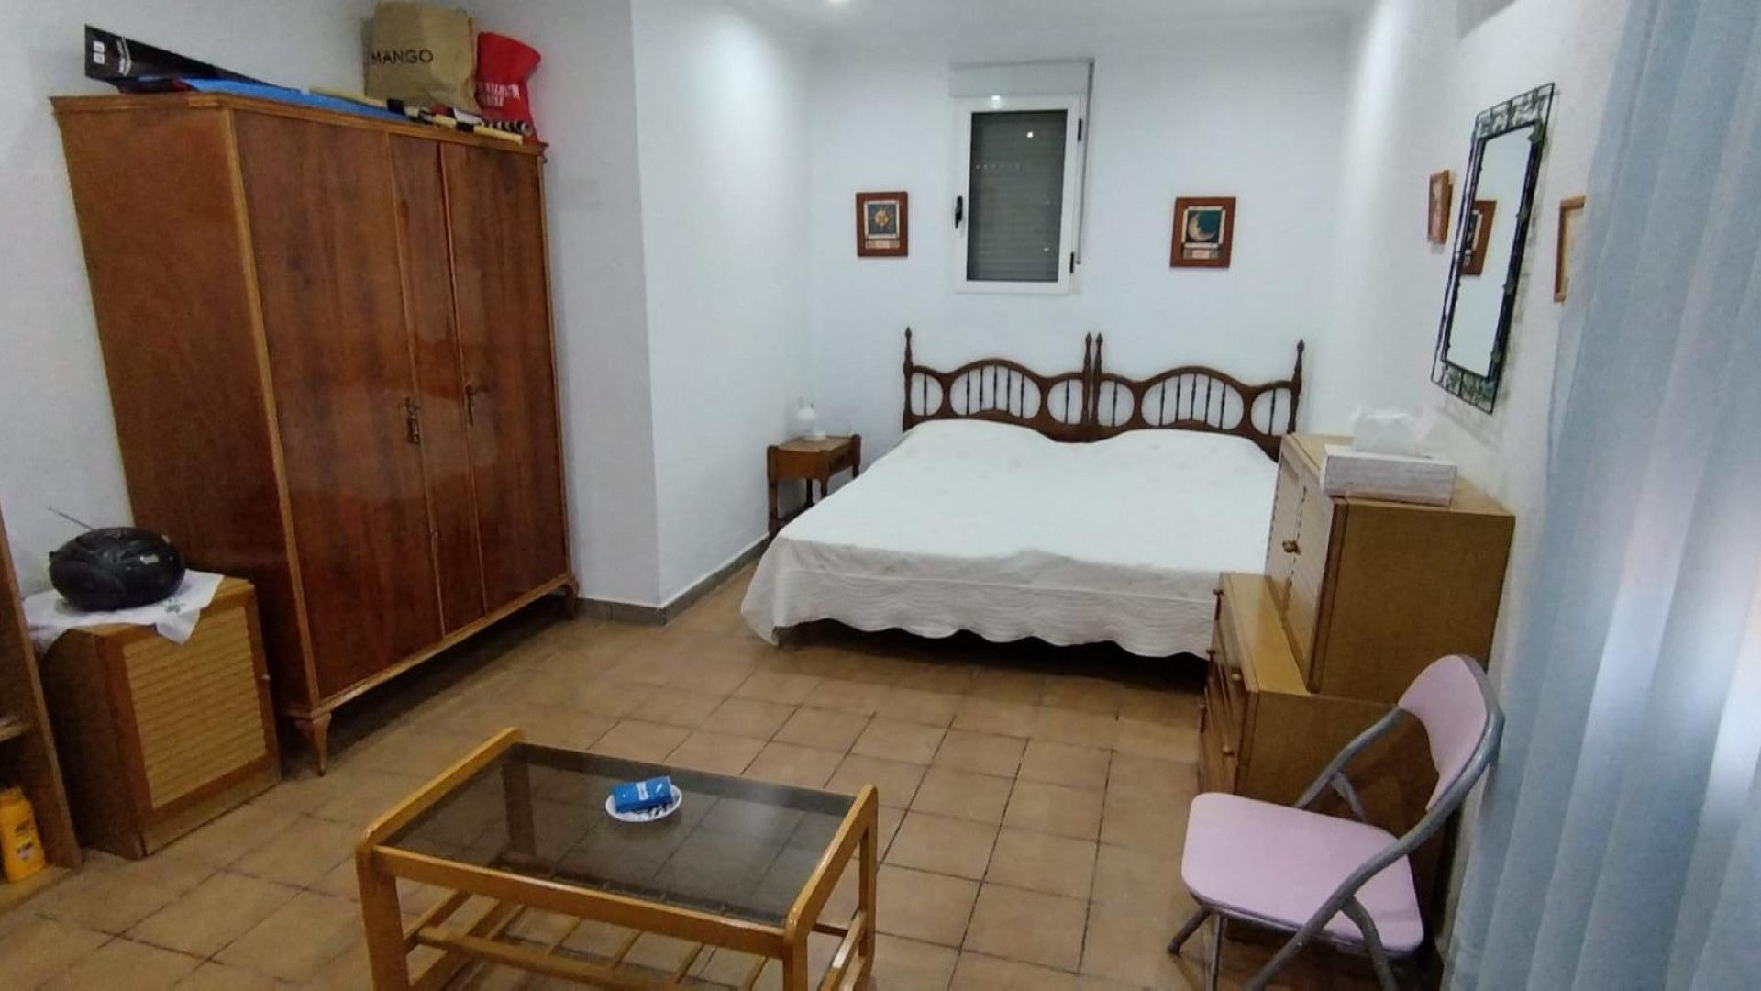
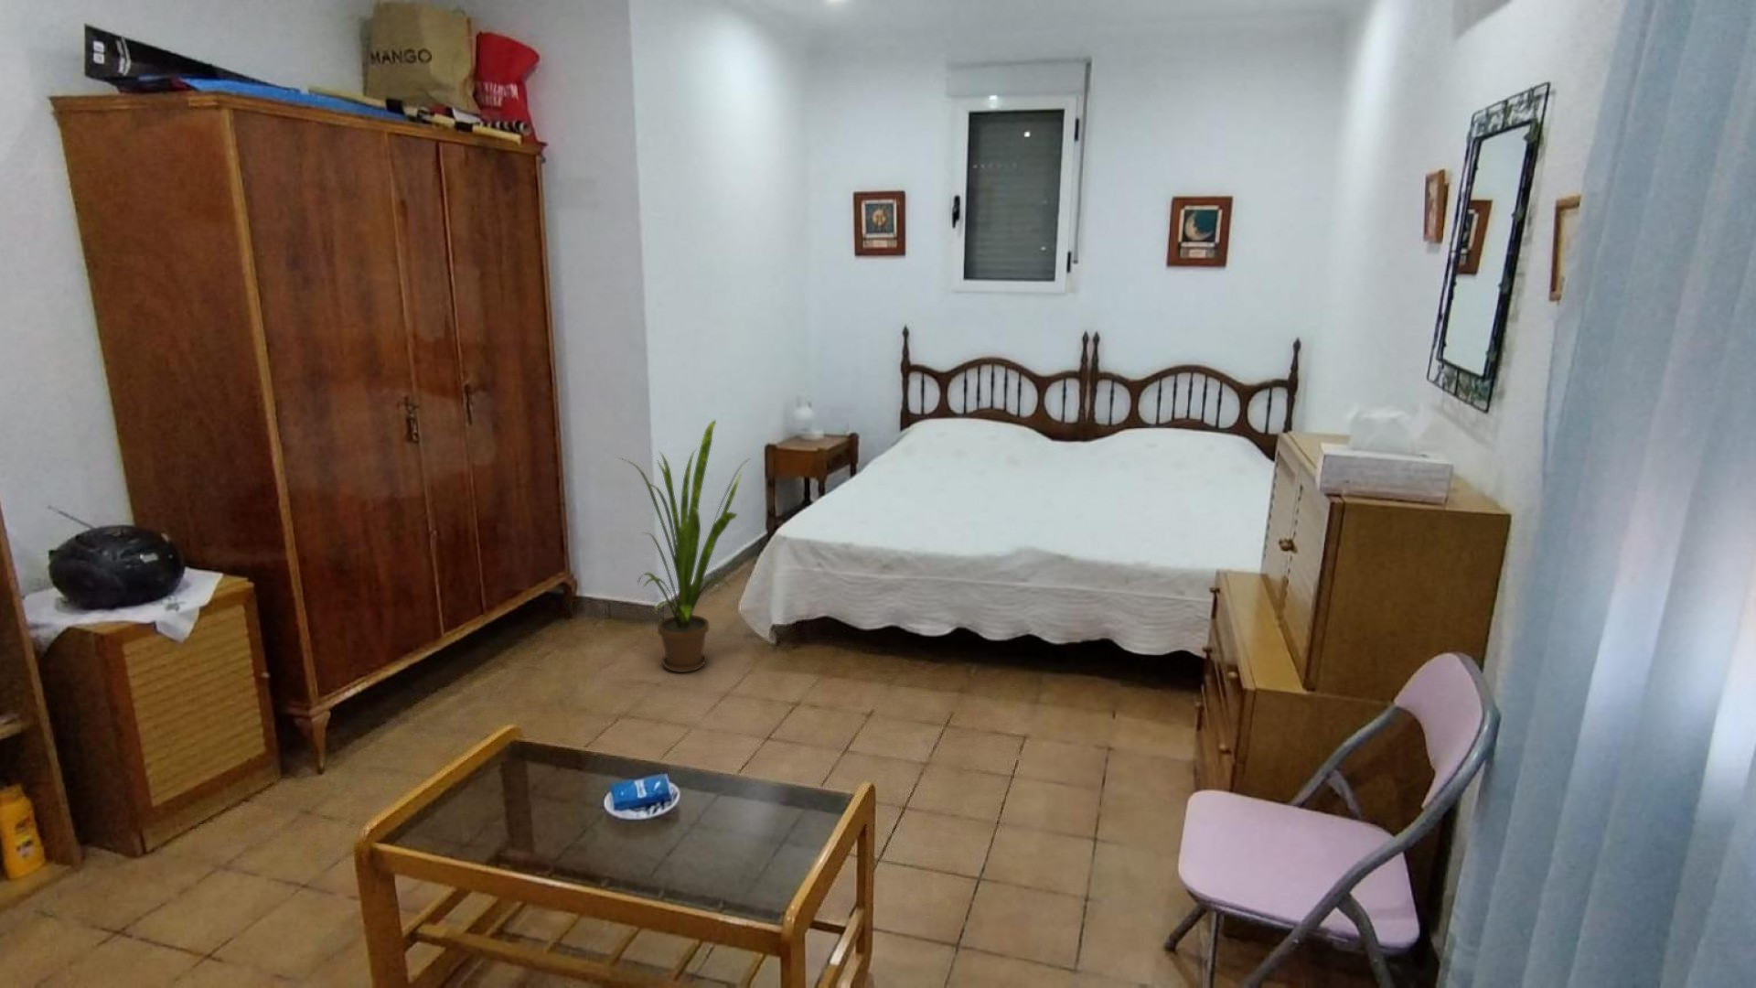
+ house plant (681, 548)
